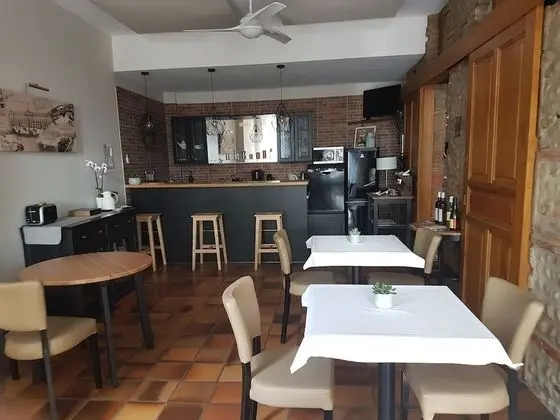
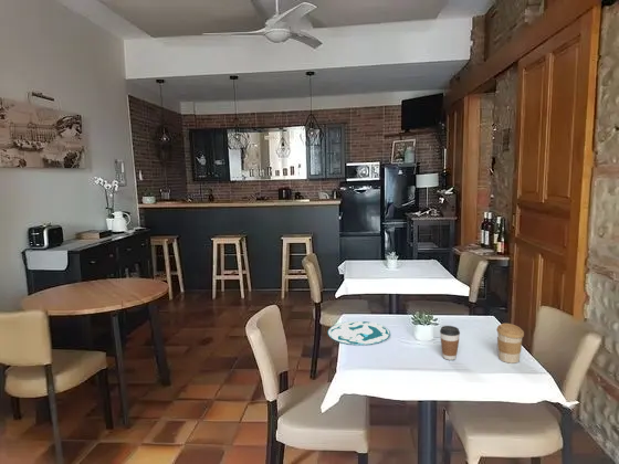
+ plate (358, 329)
+ coffee cup (510, 342)
+ coffee cup (449, 342)
